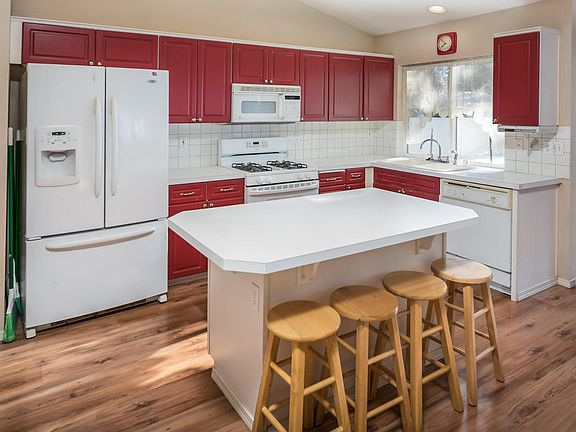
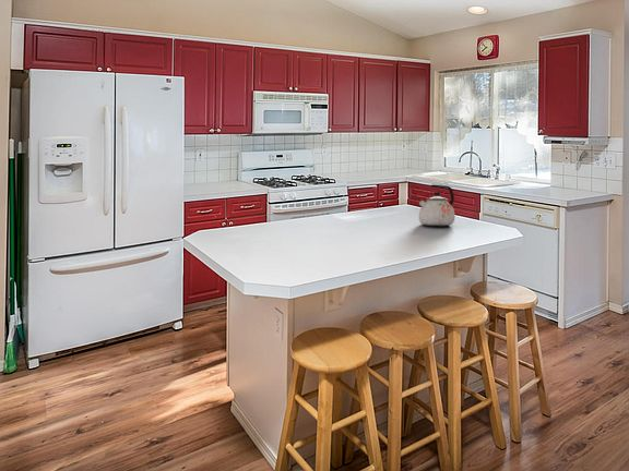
+ kettle (436, 205)
